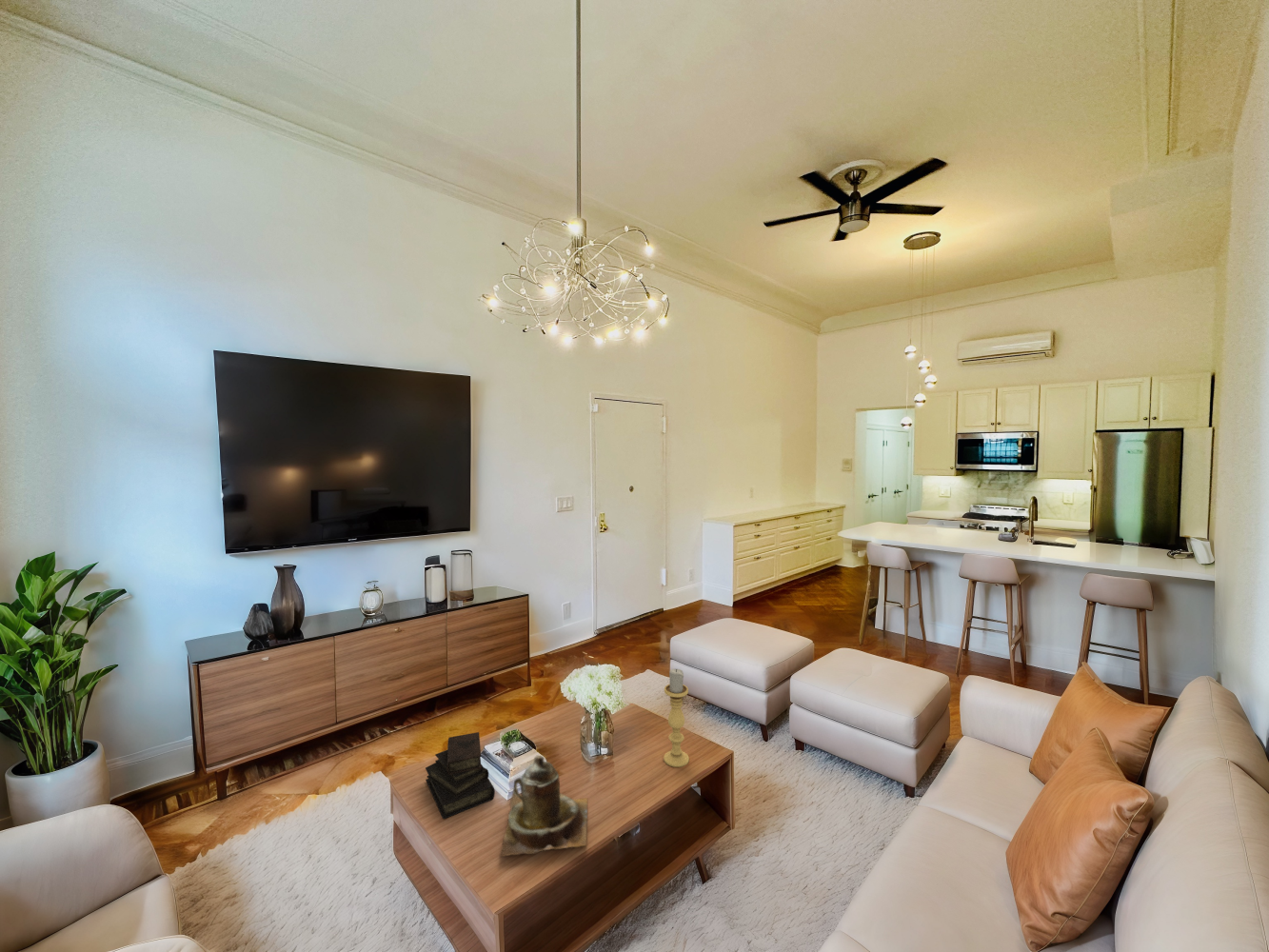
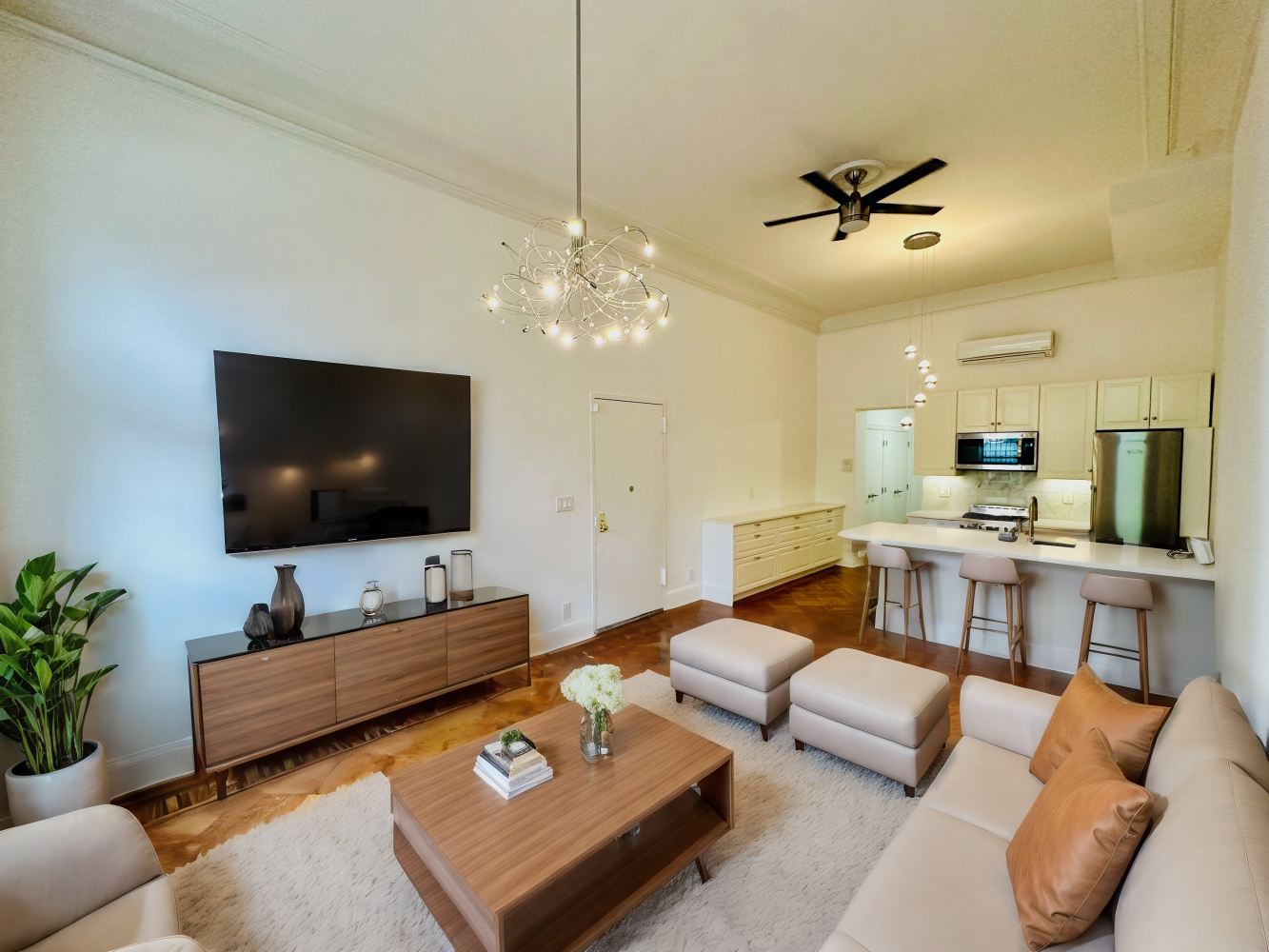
- candle holder (676, 714)
- teapot (546, 794)
- diary (457, 767)
